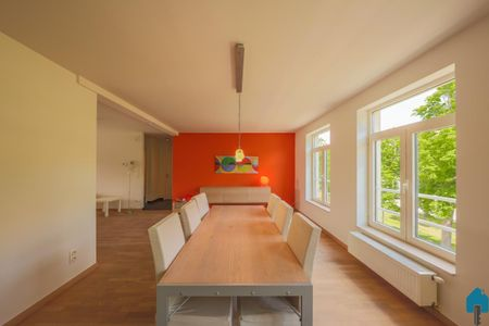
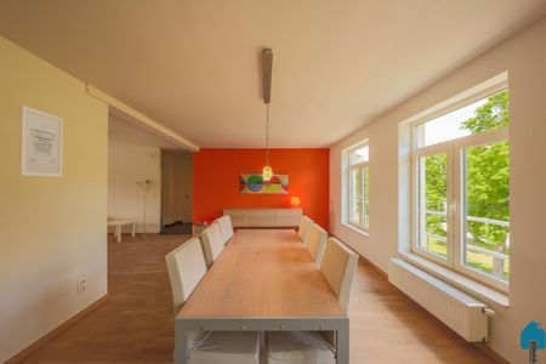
+ wall art (42, 143)
